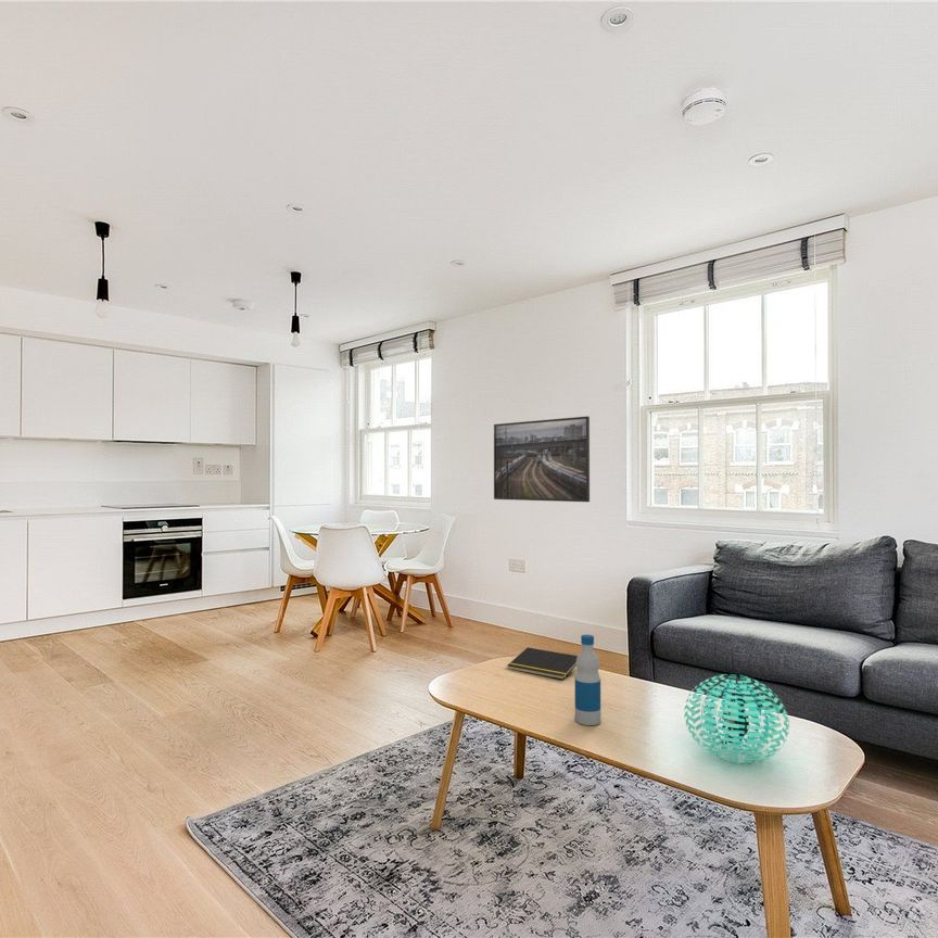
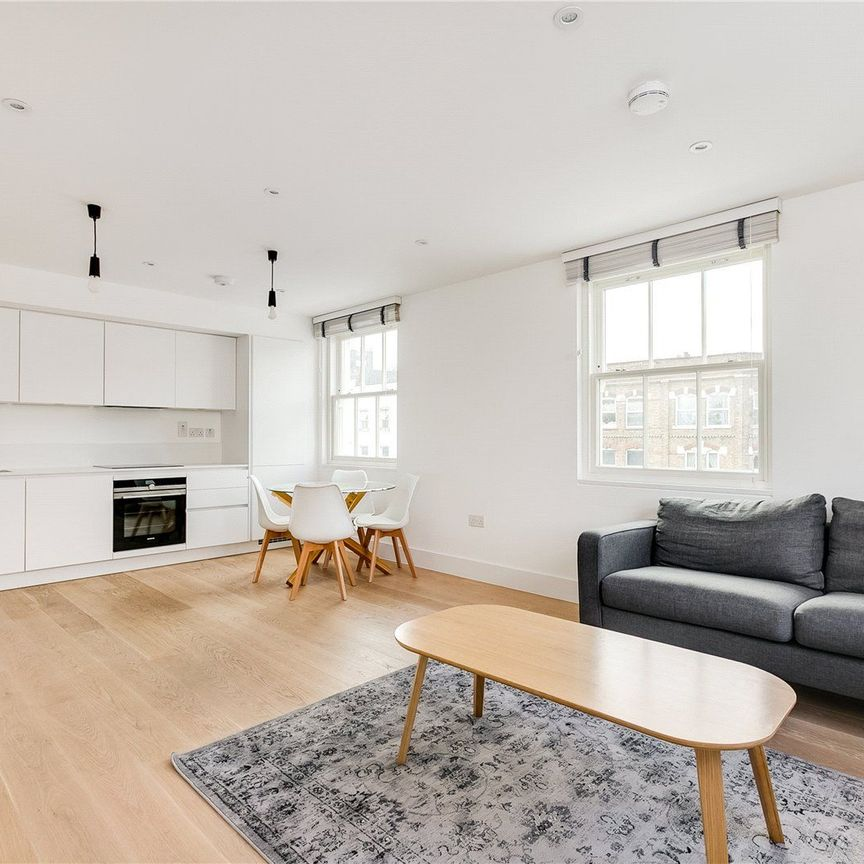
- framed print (538, 460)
- decorative ball (735, 717)
- notepad (544, 662)
- bottle (587, 677)
